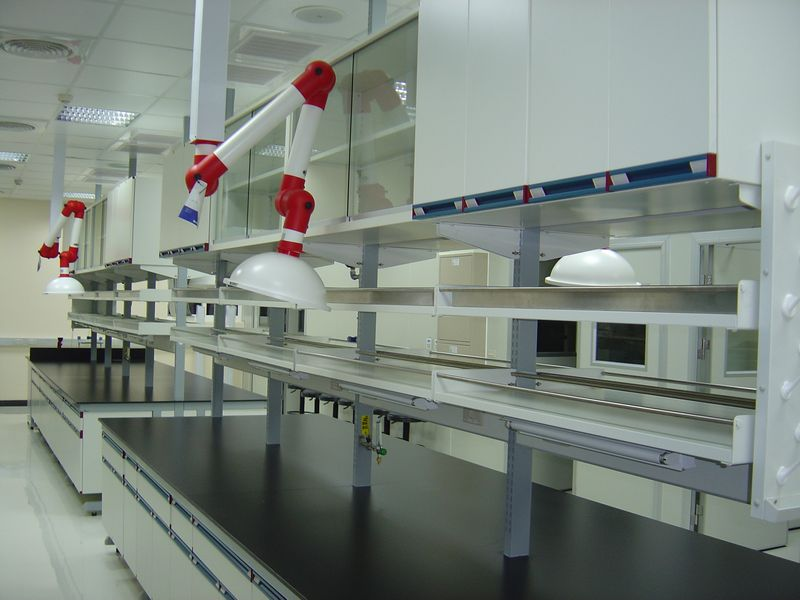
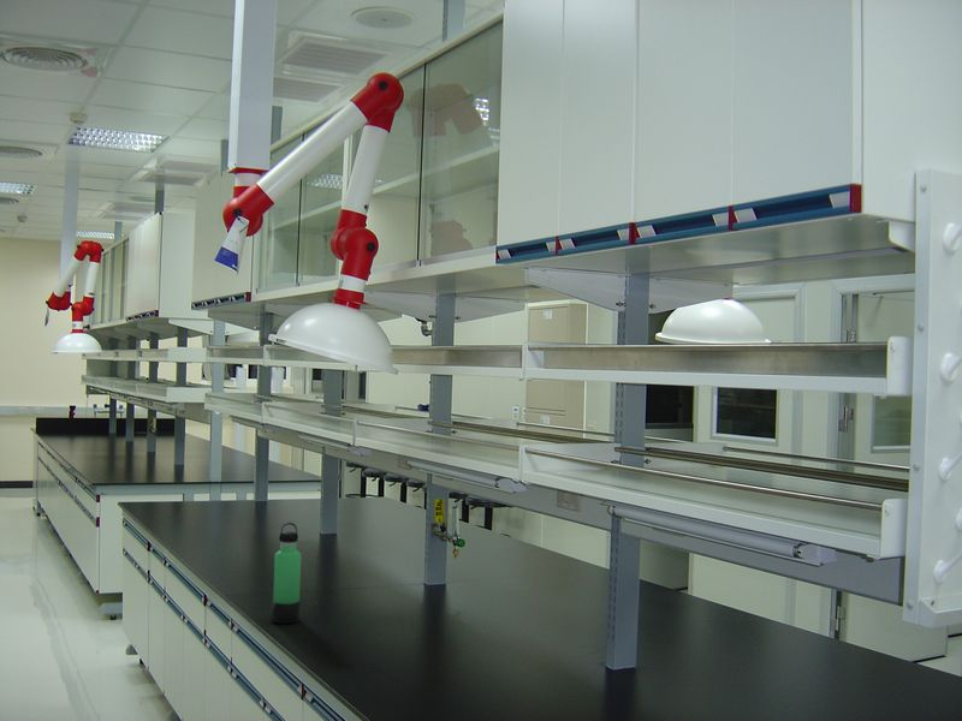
+ thermos bottle (287, 571)
